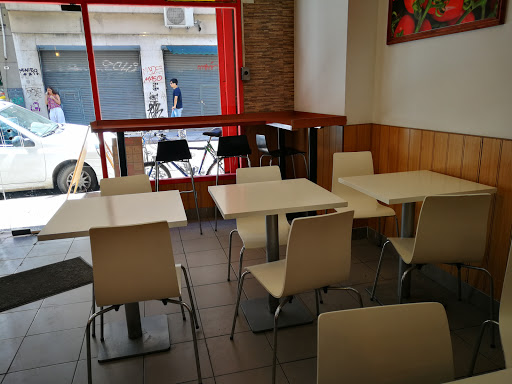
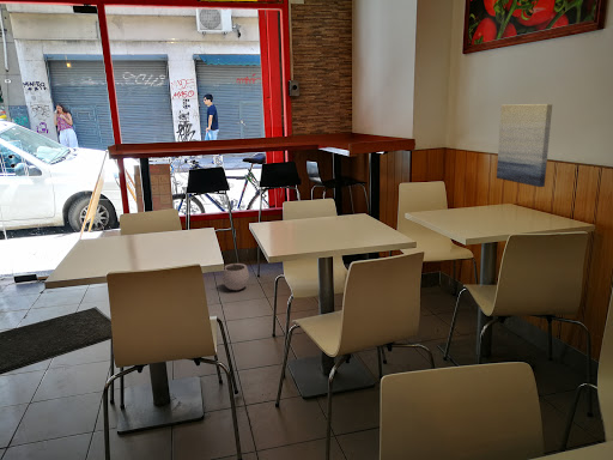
+ wall art (522, 144)
+ plant pot (235, 273)
